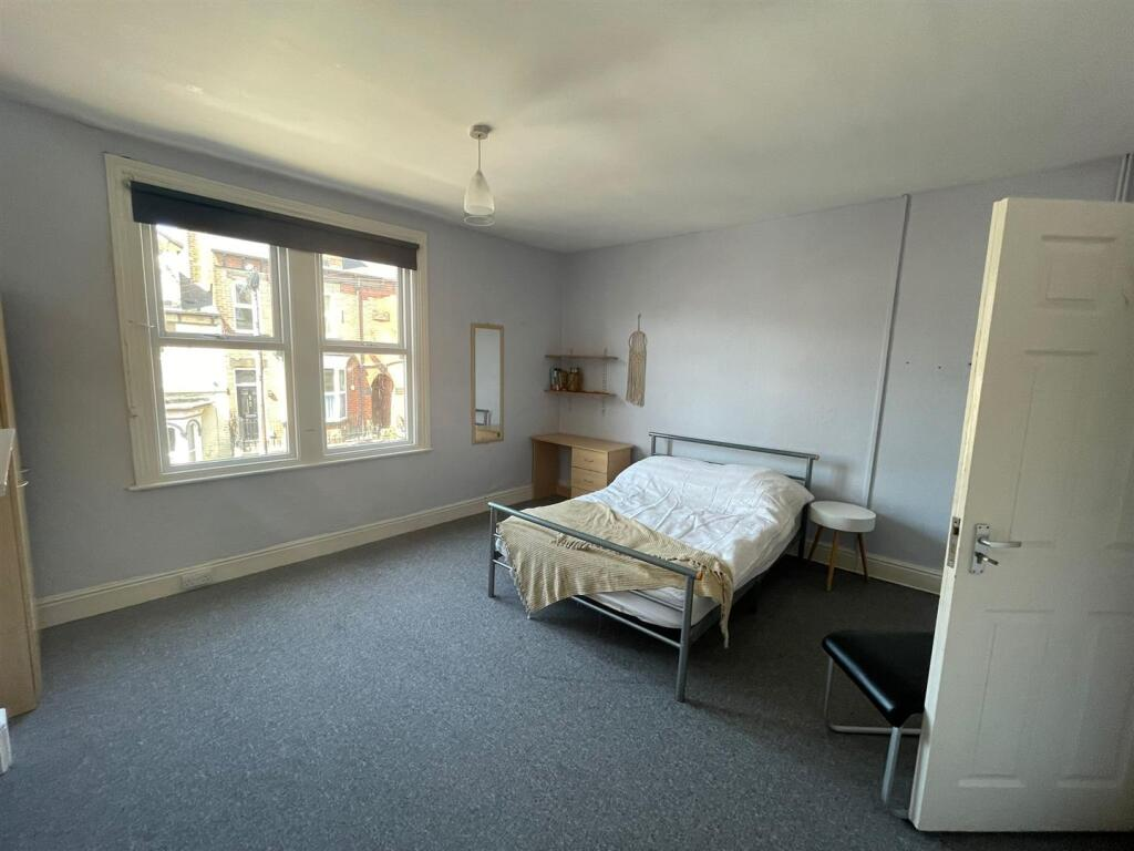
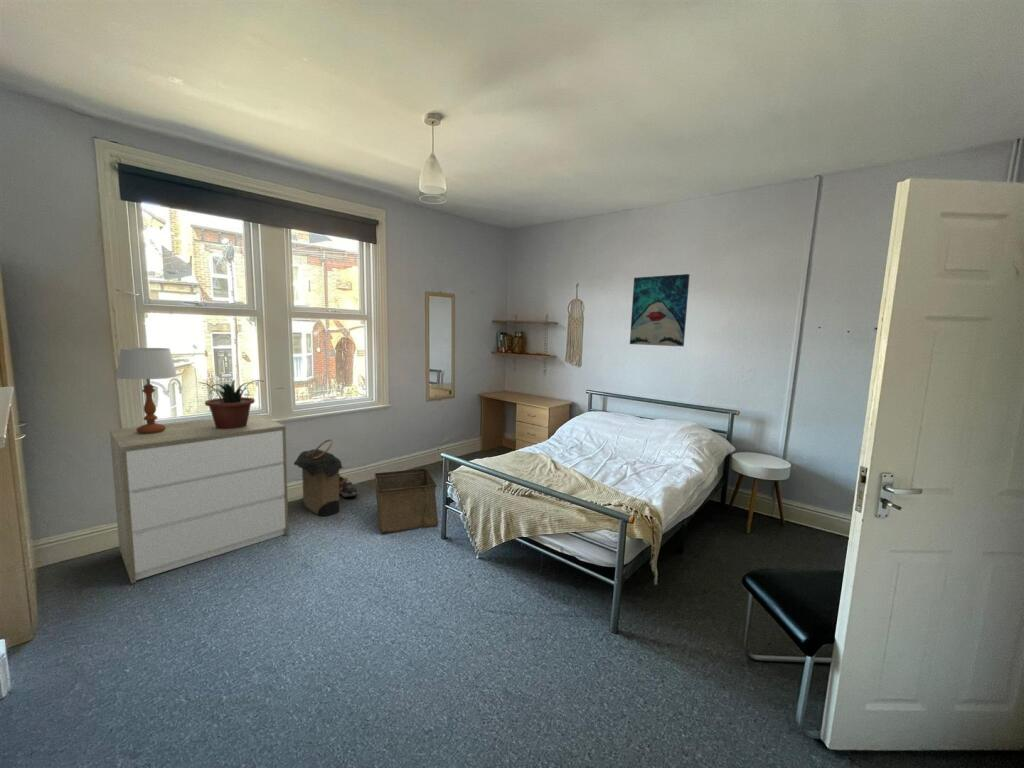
+ table lamp (148, 390)
+ dresser (204, 485)
+ potted plant (233, 403)
+ shoe (346, 486)
+ laundry hamper (318, 473)
+ wall art (658, 311)
+ storage bin (405, 498)
